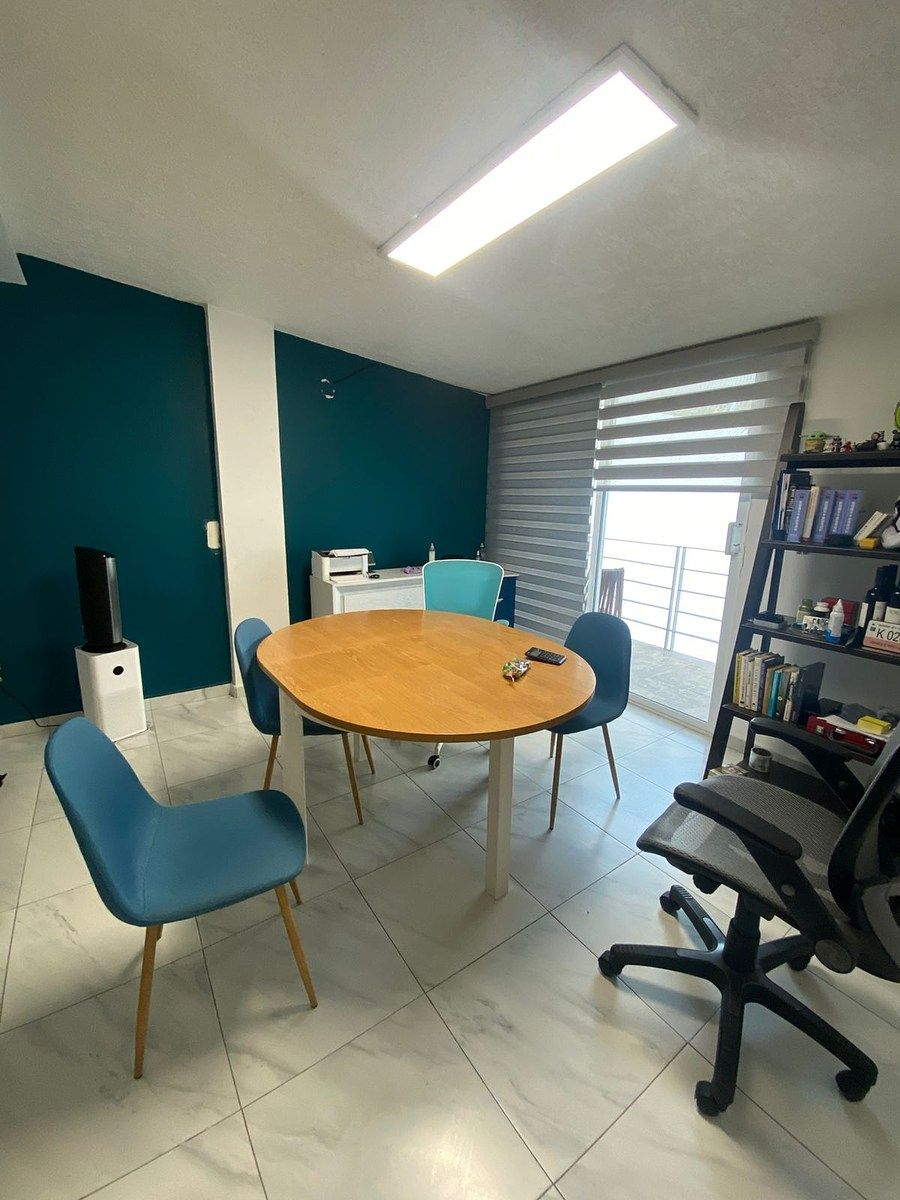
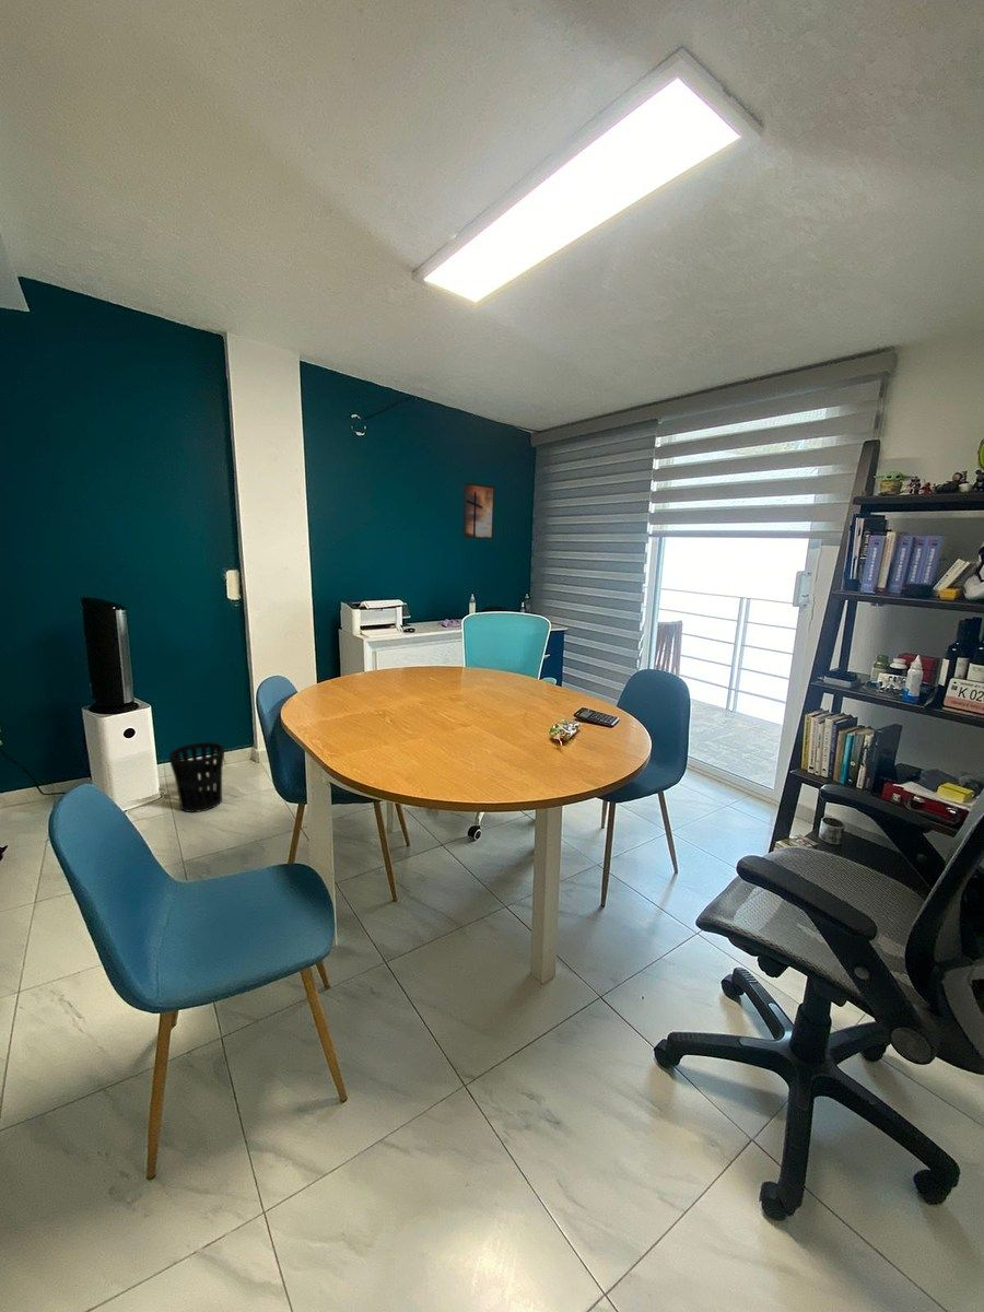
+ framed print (479, 512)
+ wastebasket (198, 776)
